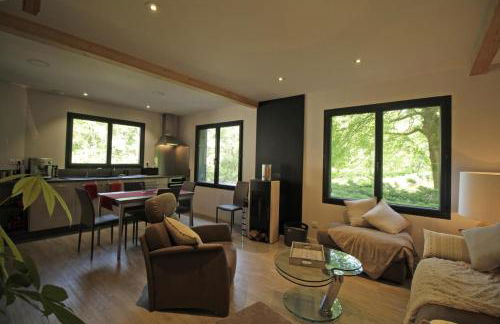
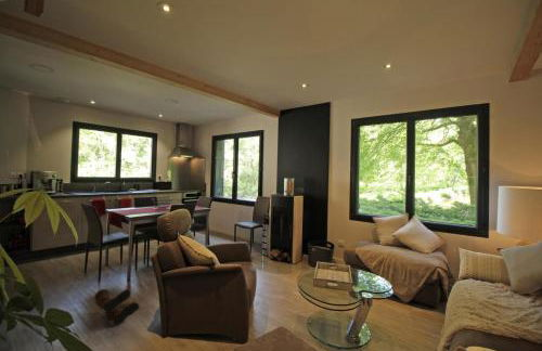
+ boots (116, 301)
